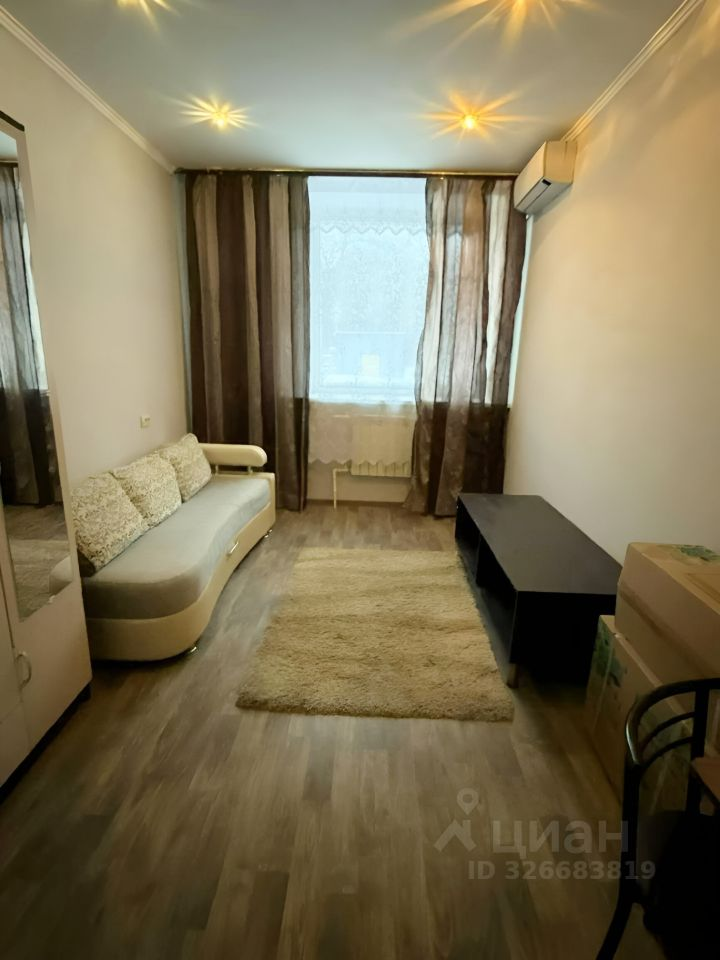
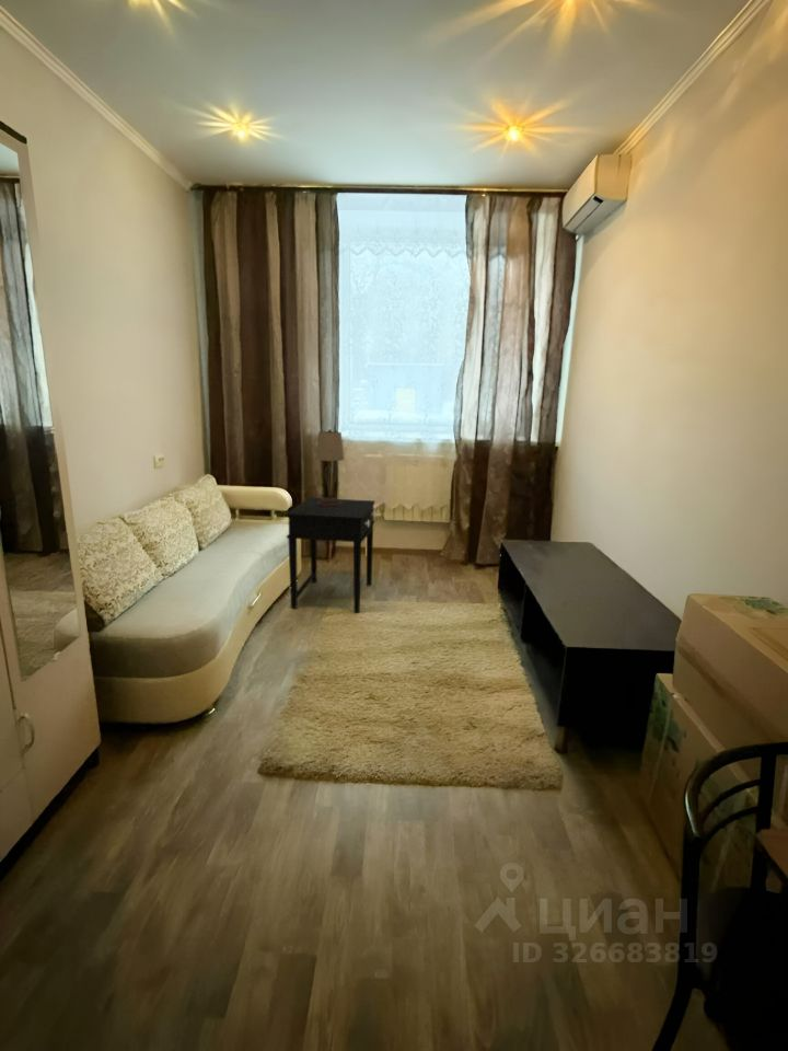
+ side table (335, 540)
+ table lamp (329, 466)
